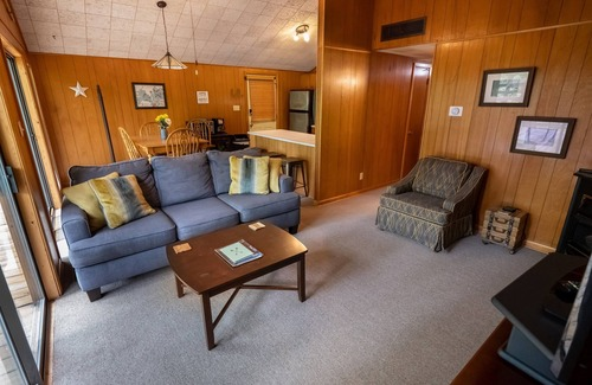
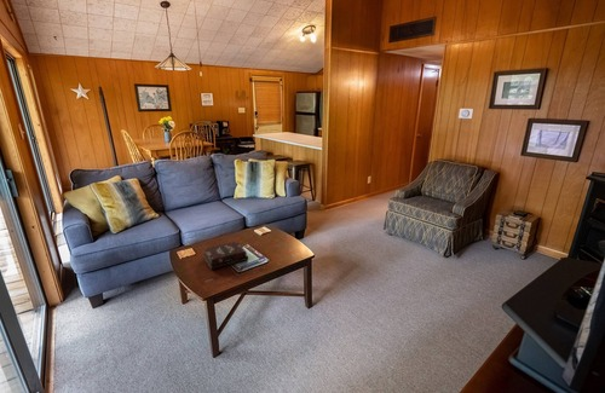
+ hardback book (225, 254)
